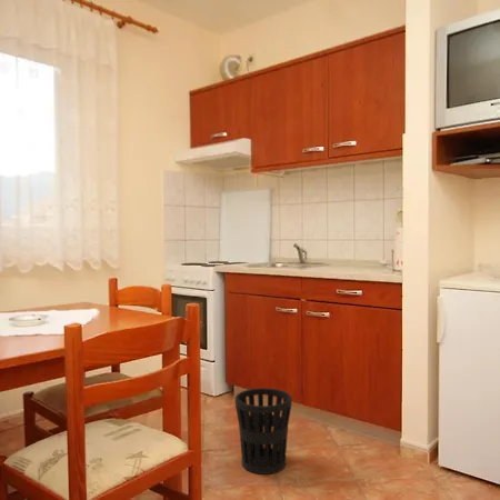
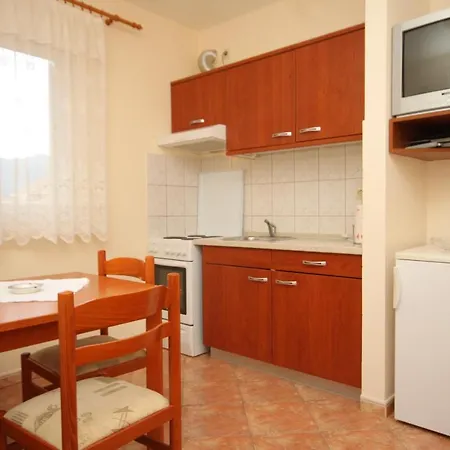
- wastebasket (263, 430)
